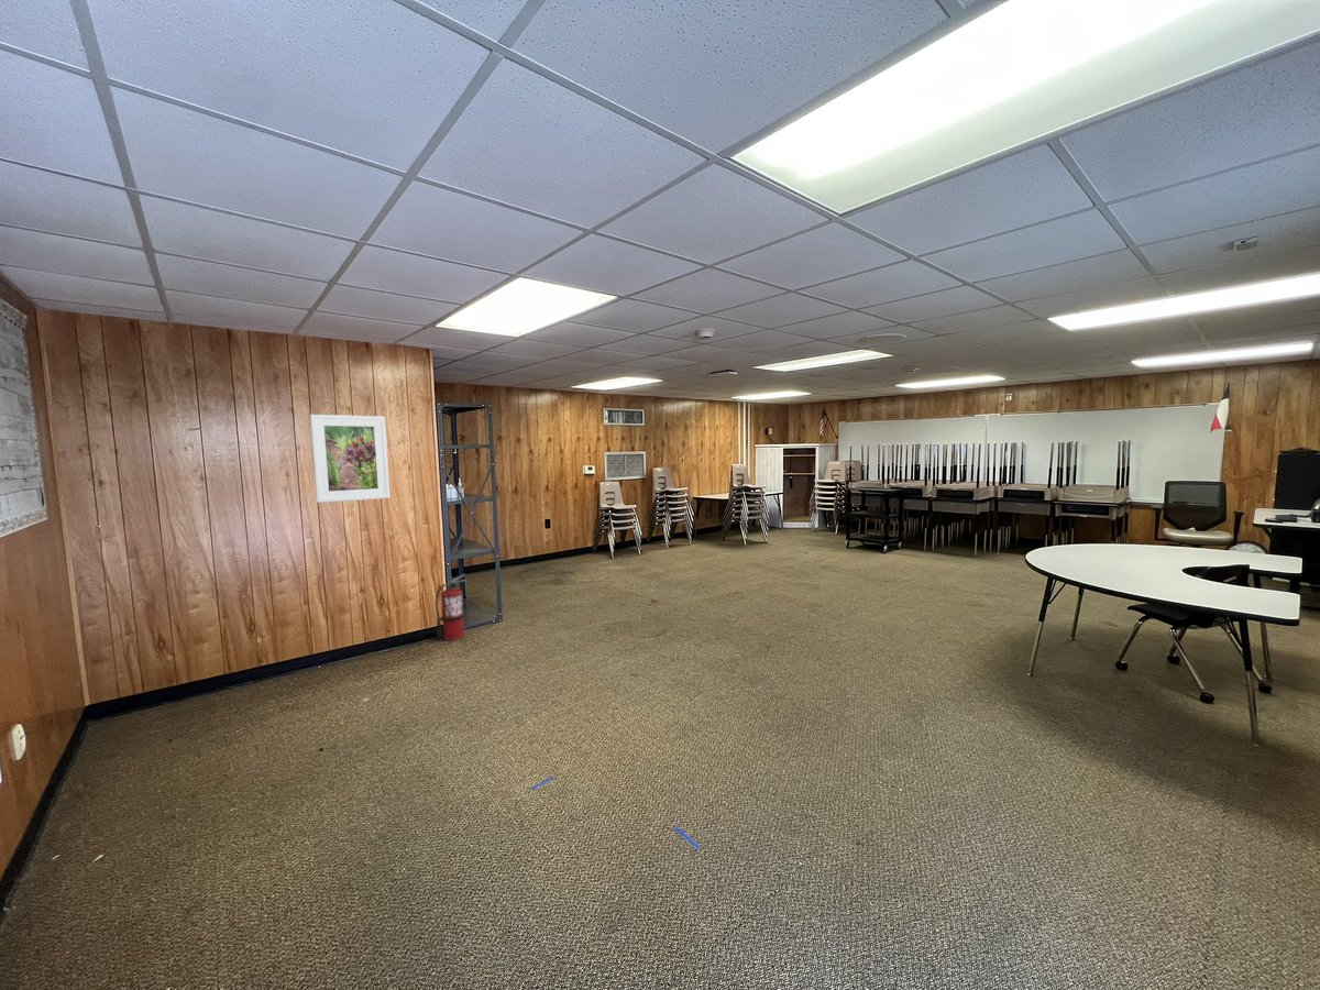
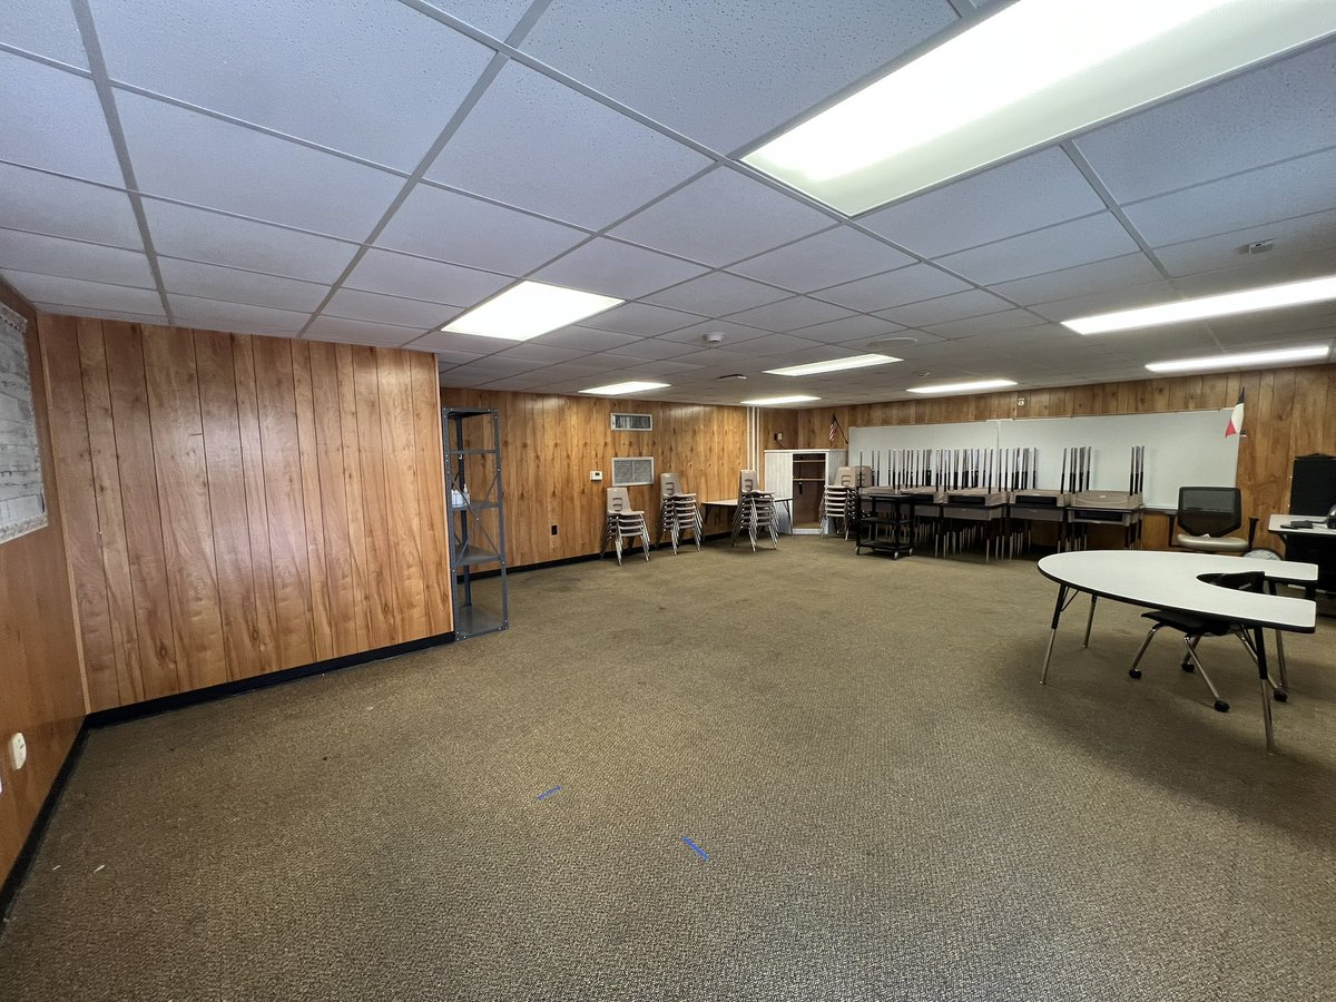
- fire extinguisher (451, 606)
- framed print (351, 458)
